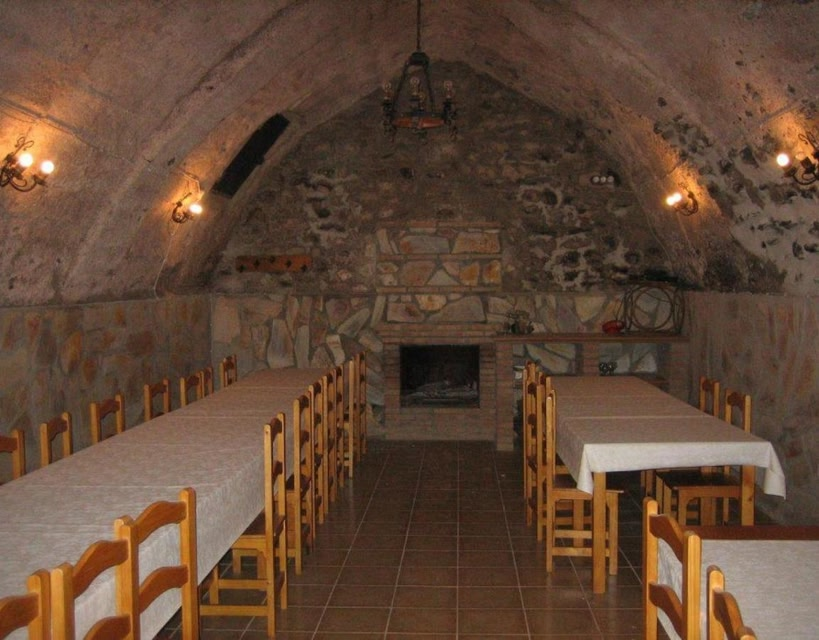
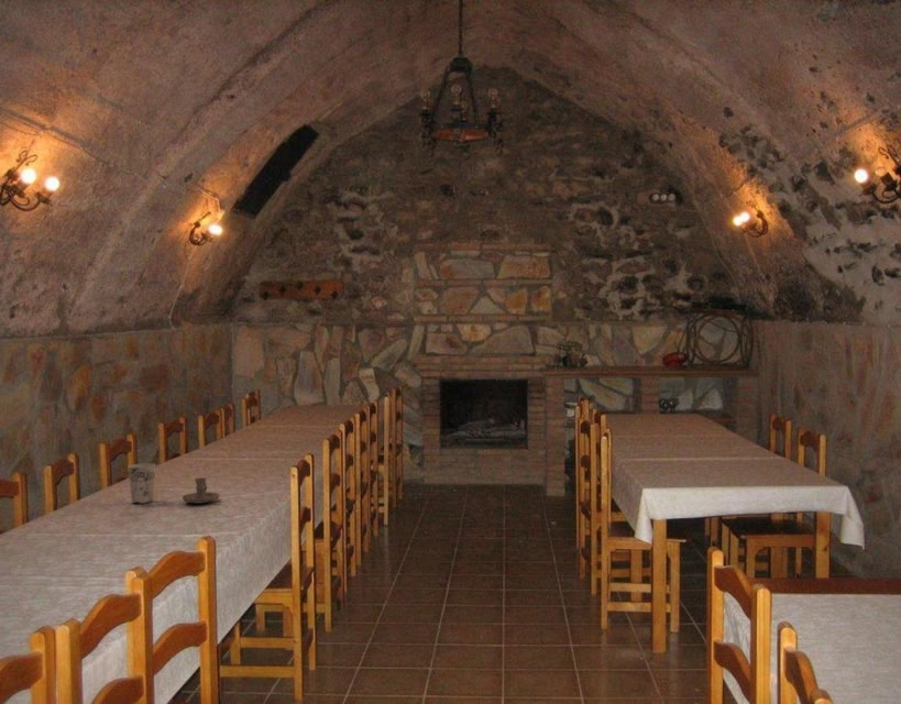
+ cup (142, 483)
+ candle holder (201, 490)
